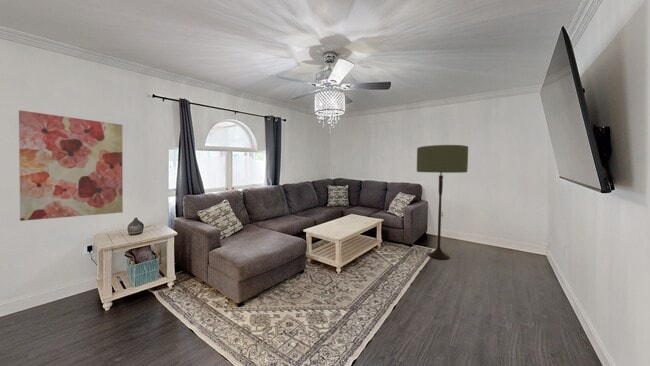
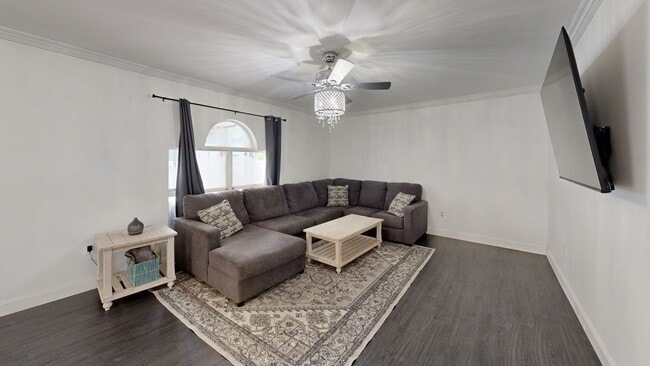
- wall art (76, 167)
- floor lamp (440, 201)
